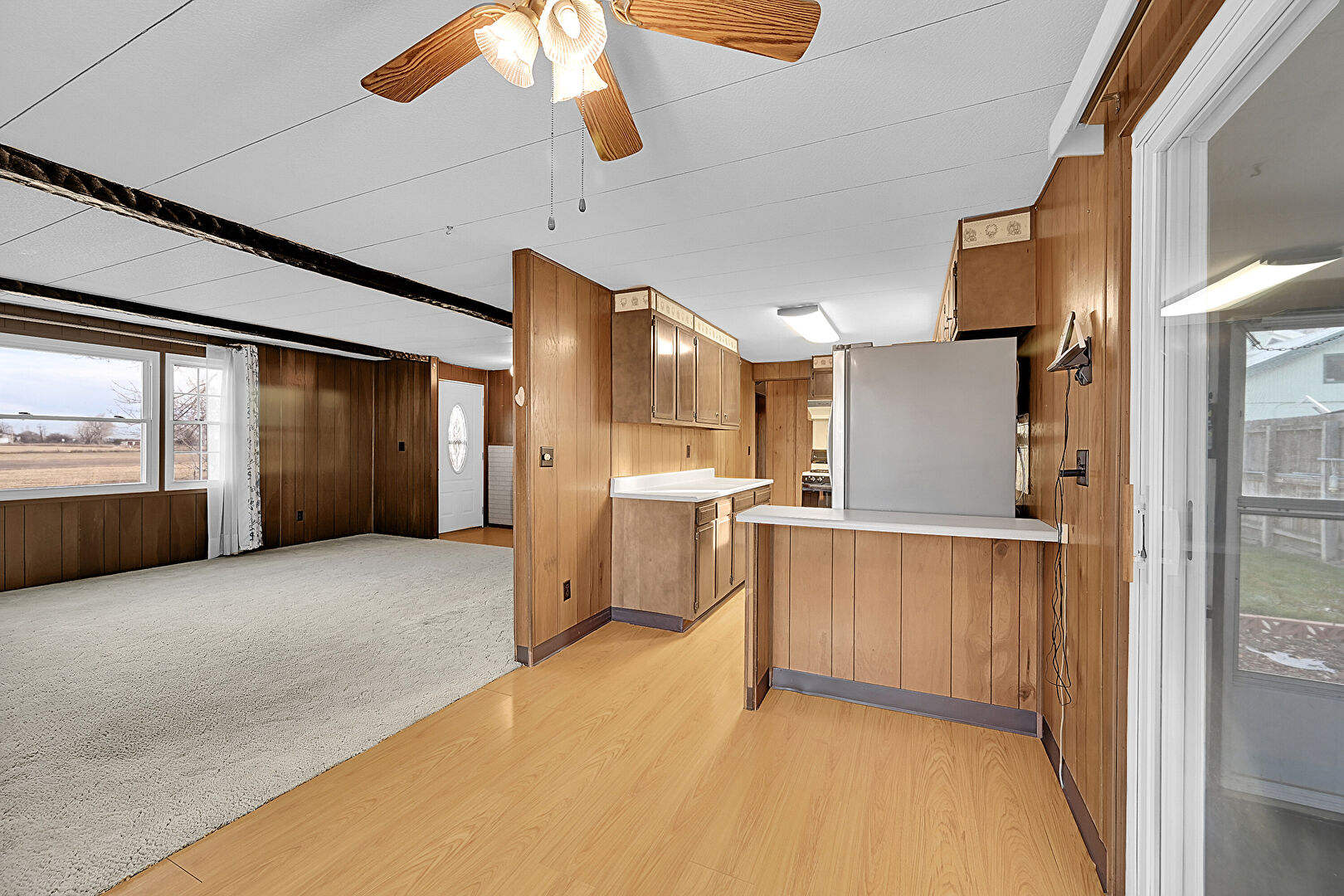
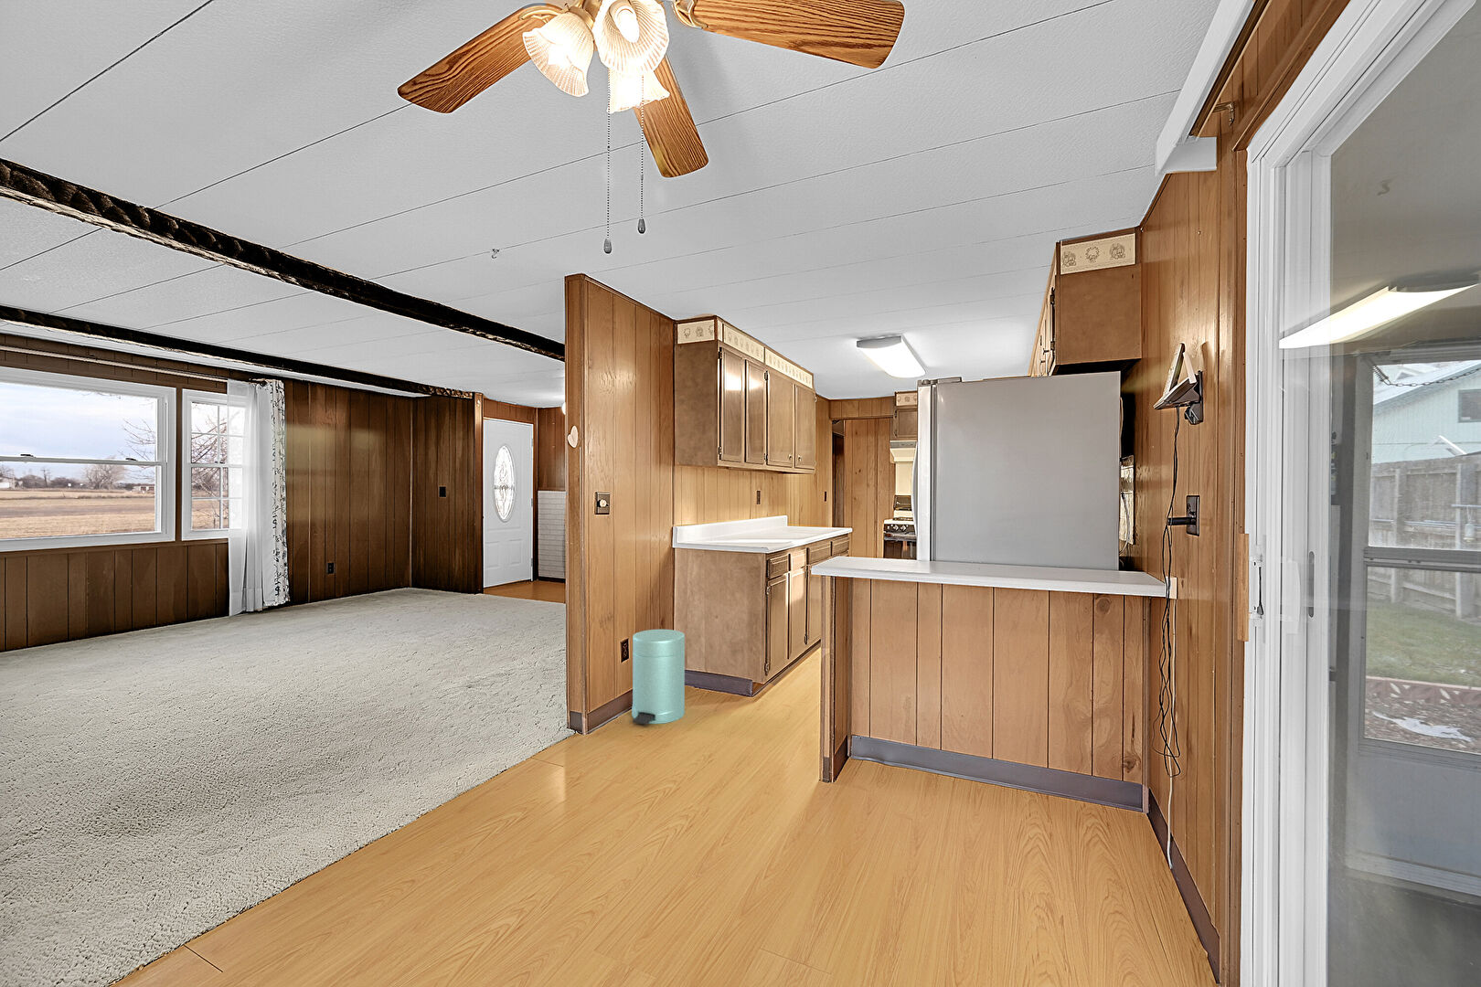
+ trash can (656, 674)
